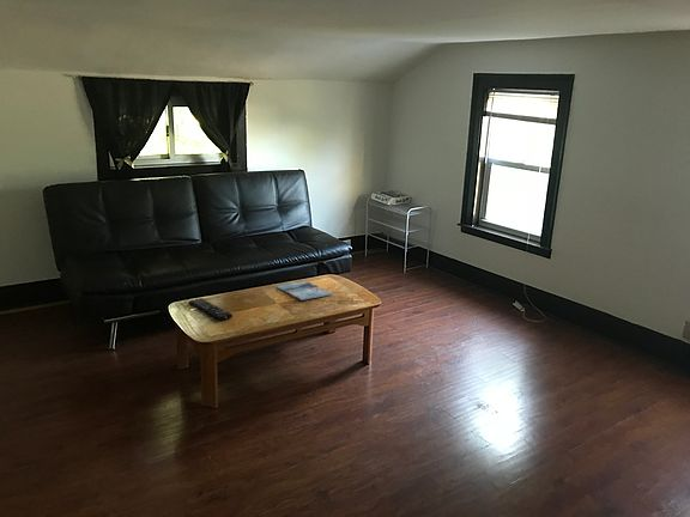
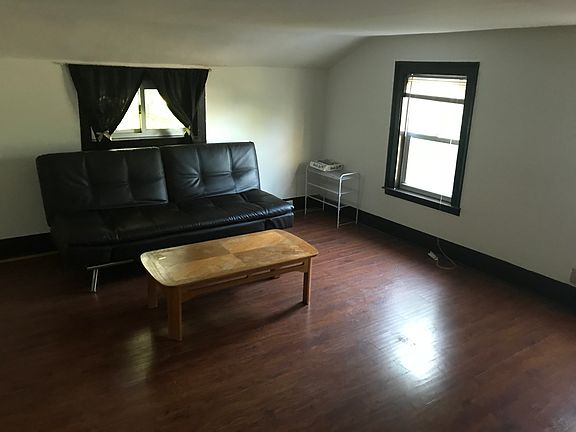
- remote control (210, 308)
- magazine (303, 290)
